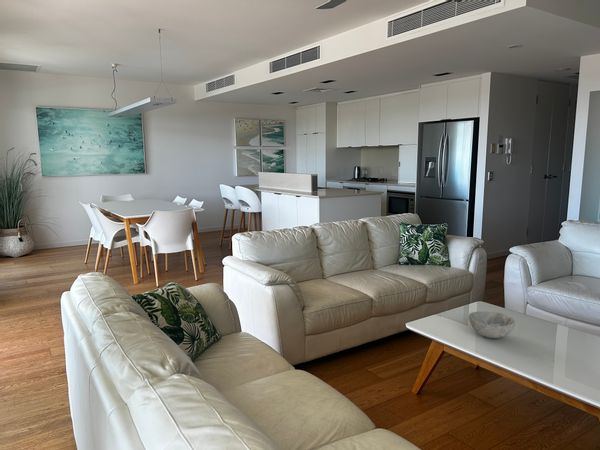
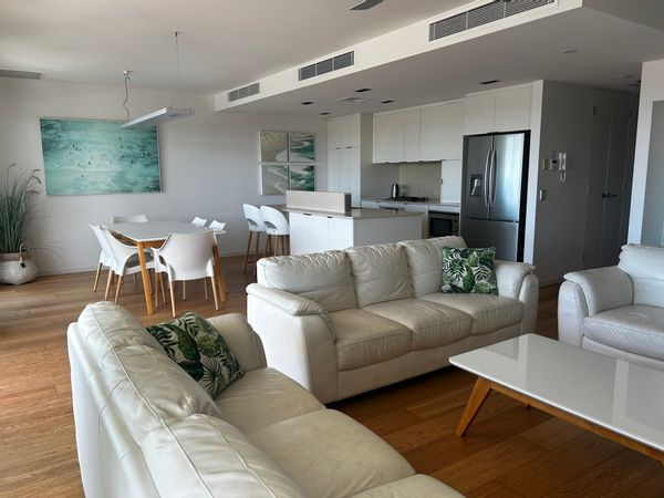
- bowl (491, 326)
